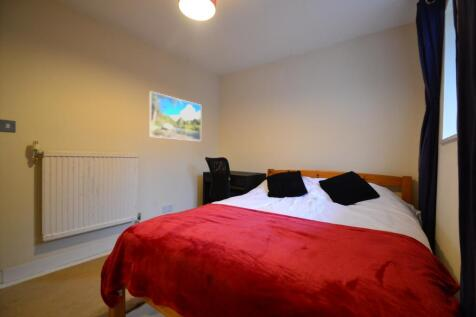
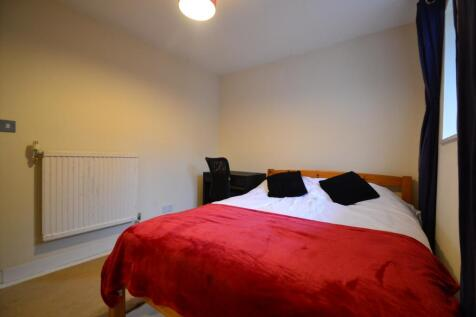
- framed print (178, 119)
